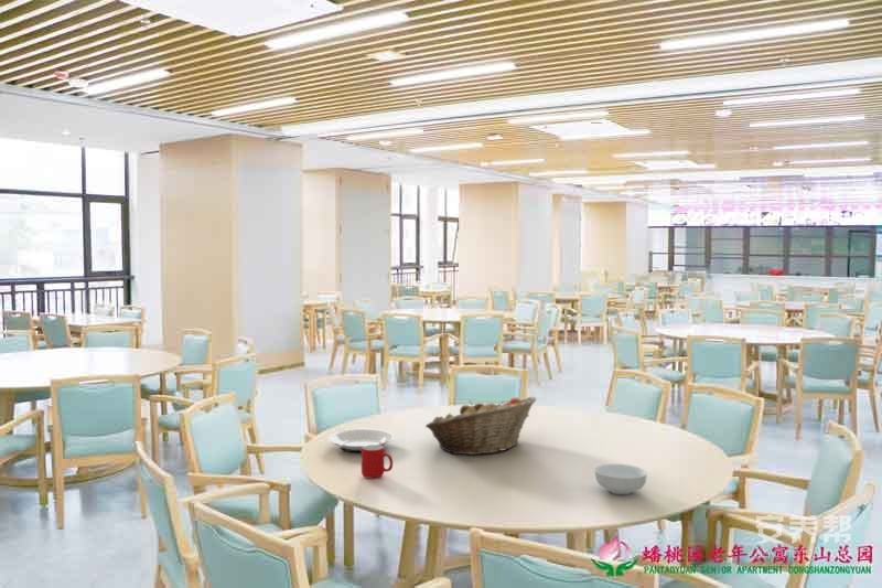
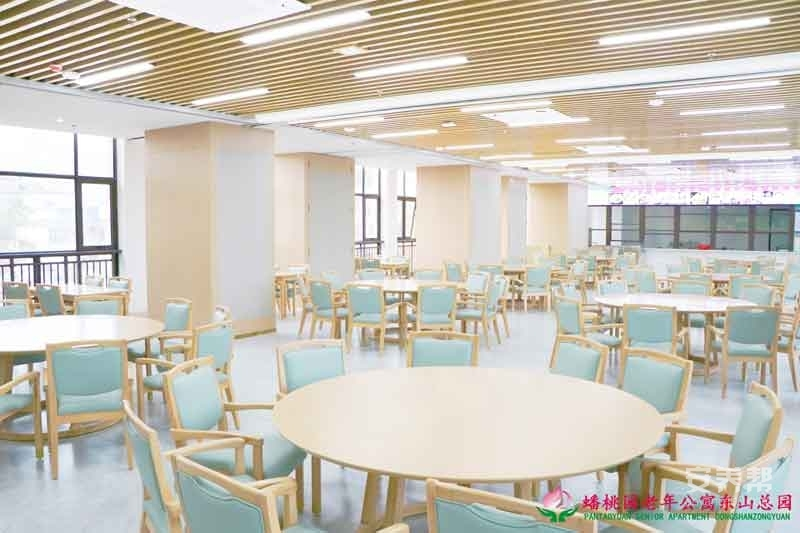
- cereal bowl (620, 480)
- fruit basket (482, 420)
- plate (361, 441)
- cup (377, 461)
